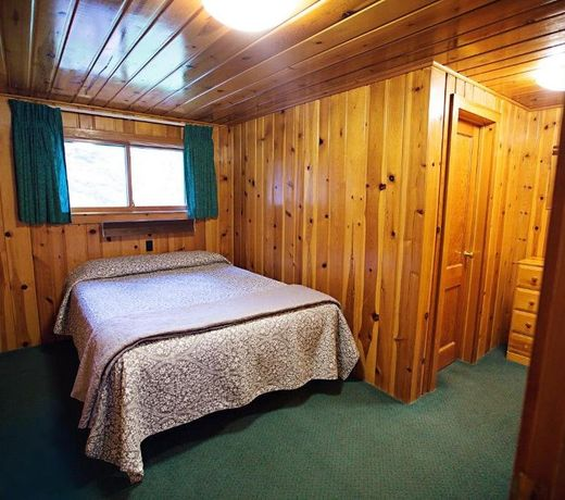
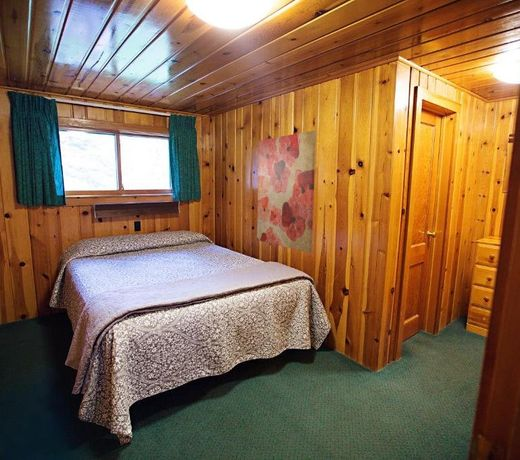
+ wall art (283, 192)
